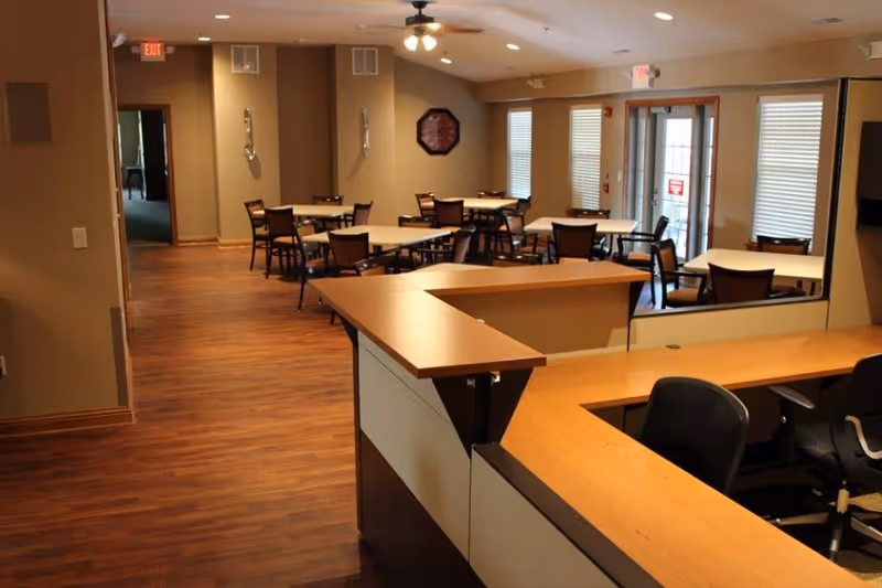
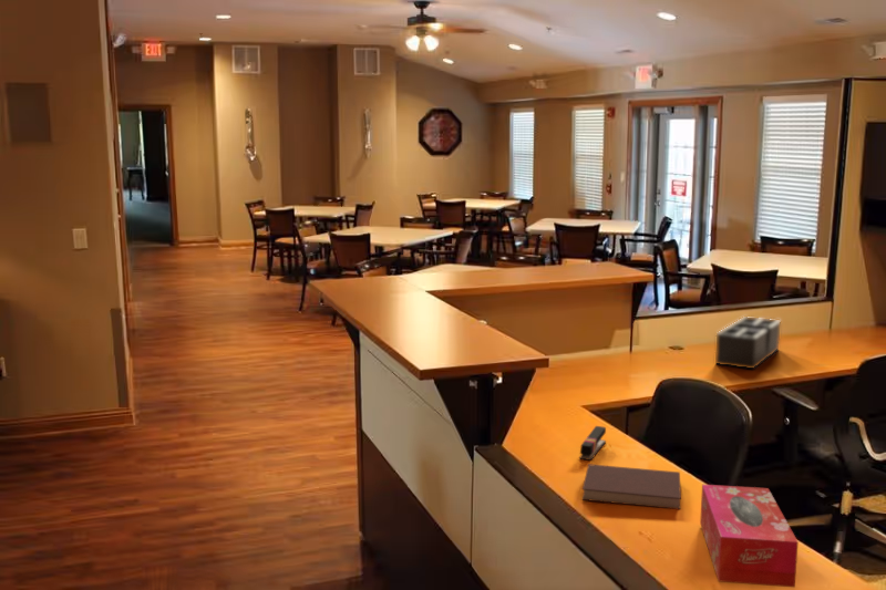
+ notebook (631, 485)
+ stapler (593, 442)
+ desk organizer (749, 341)
+ tissue box (744, 531)
